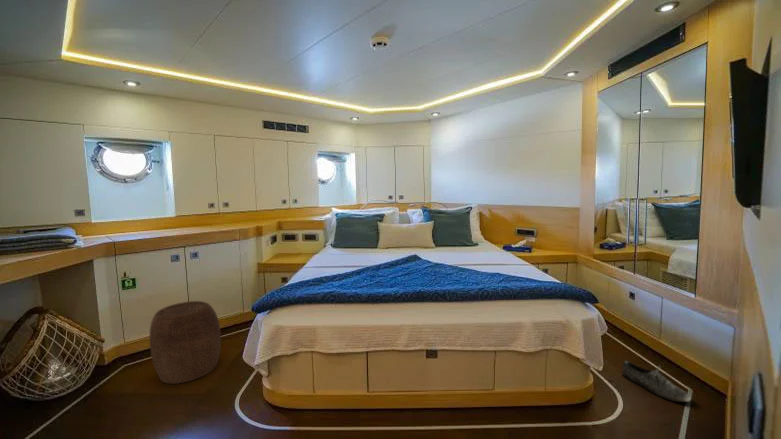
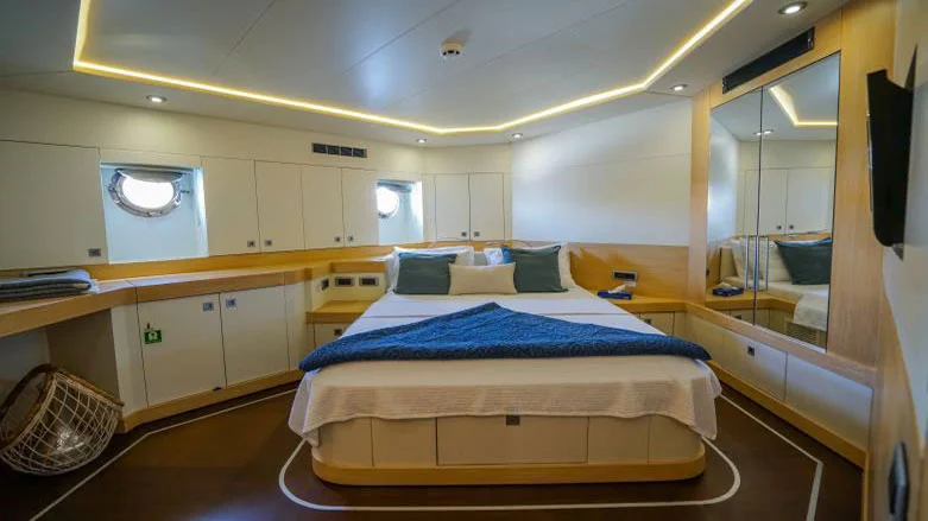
- shoe (653, 378)
- stool (187, 338)
